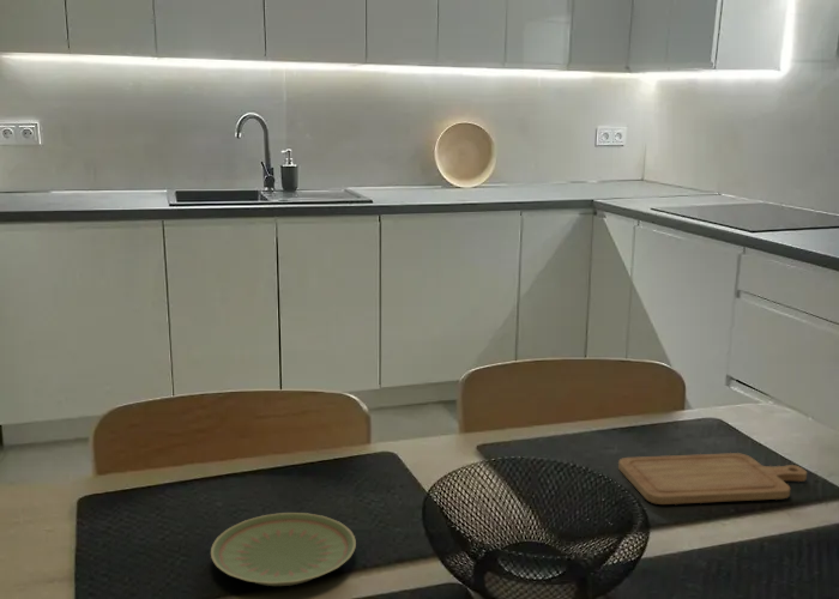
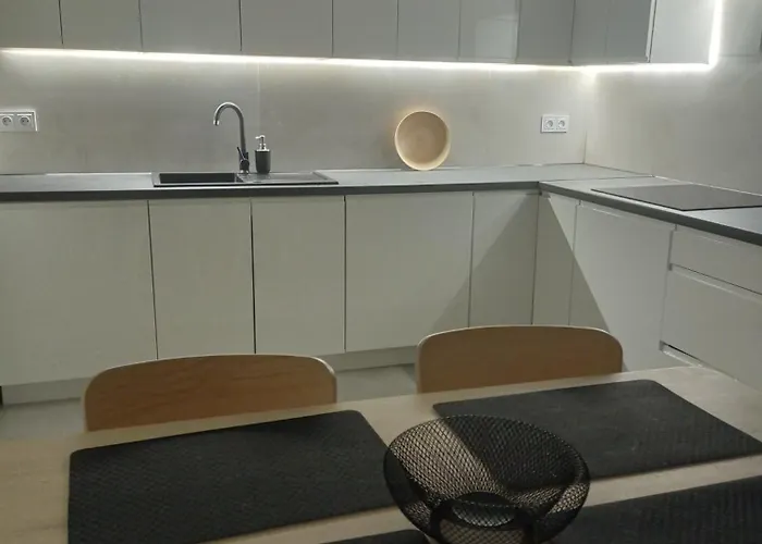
- plate (284, 552)
- chopping board (718, 476)
